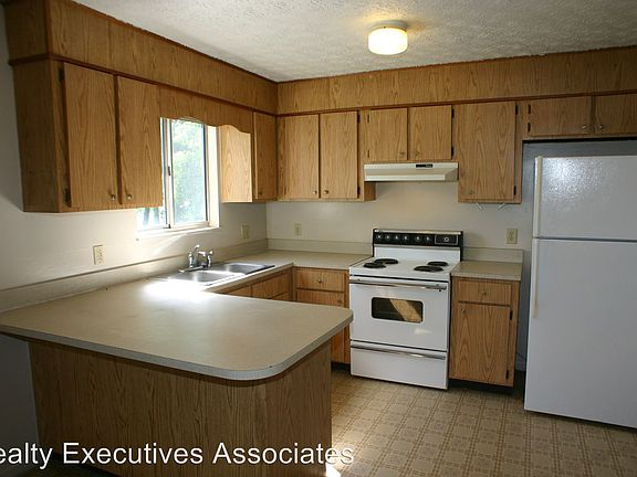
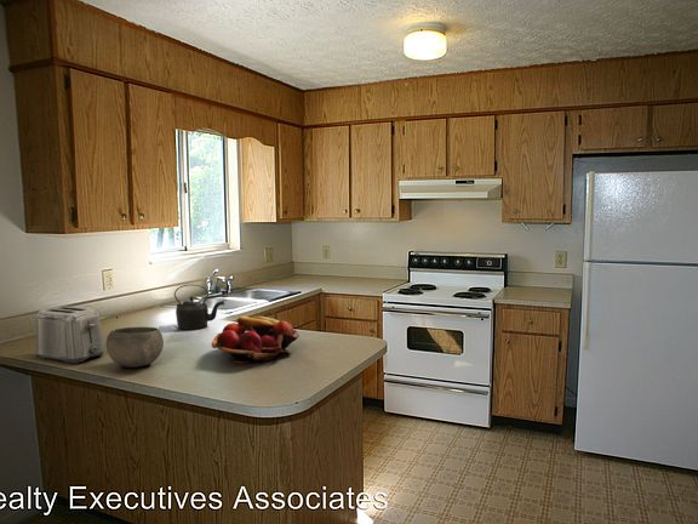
+ fruit basket (254, 336)
+ bowl (135, 347)
+ toaster (67, 332)
+ kettle (199, 304)
